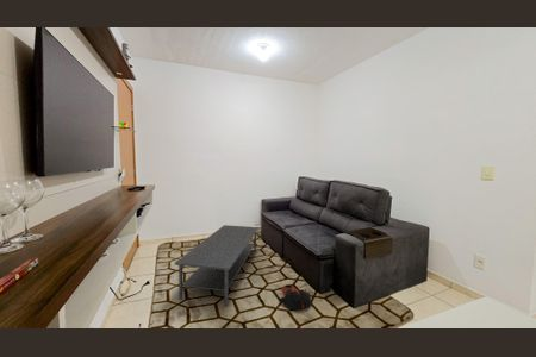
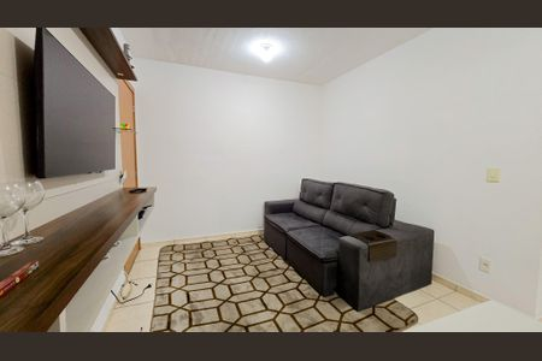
- bag (293, 292)
- coffee table (225, 256)
